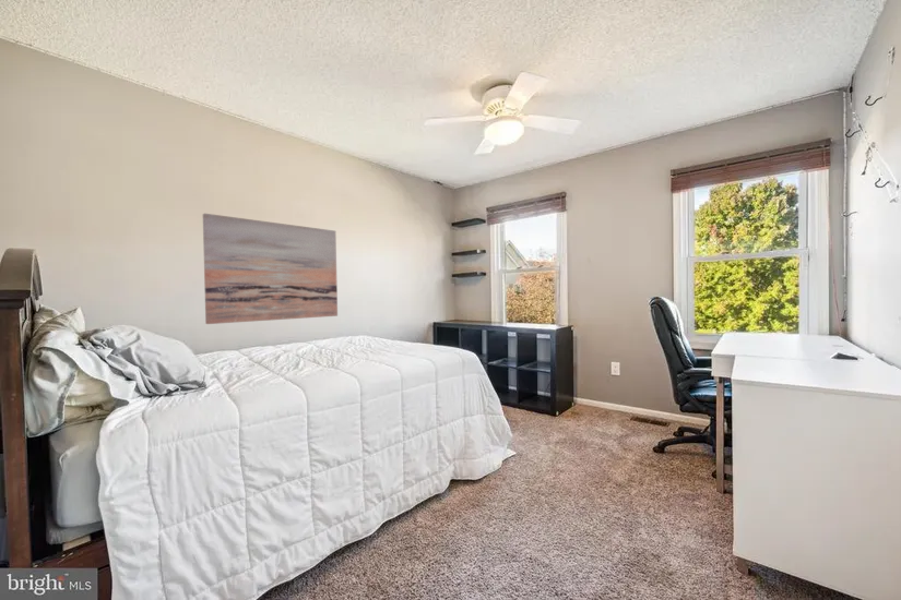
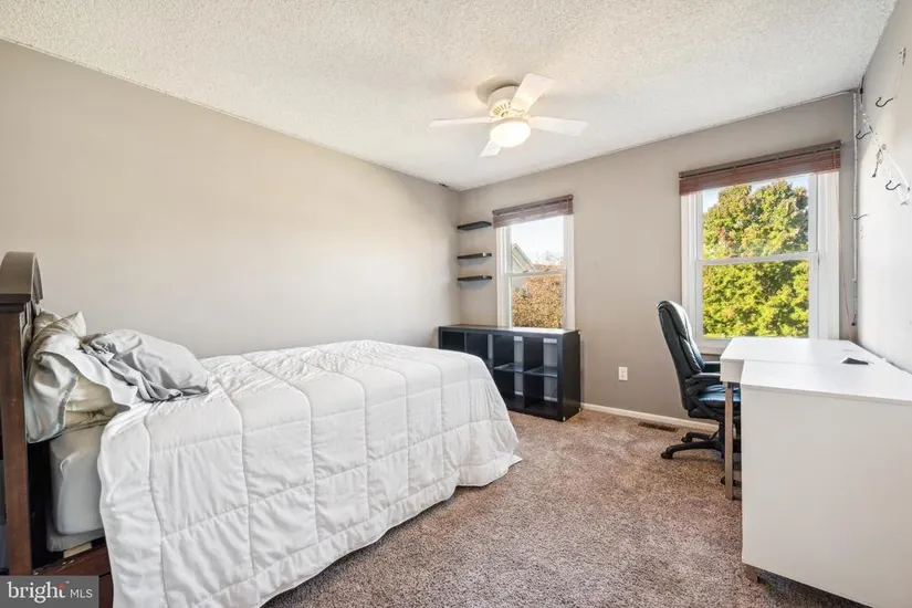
- wall art (278, 271)
